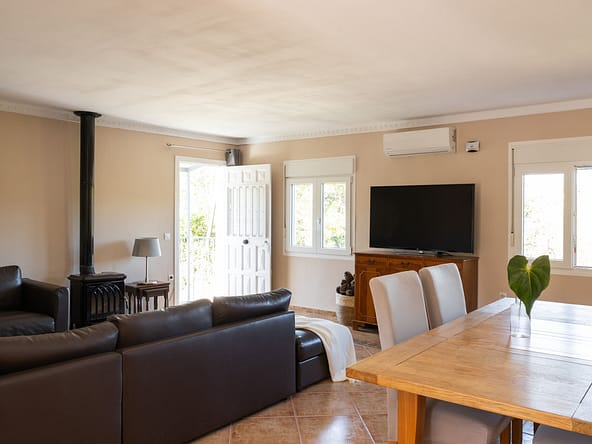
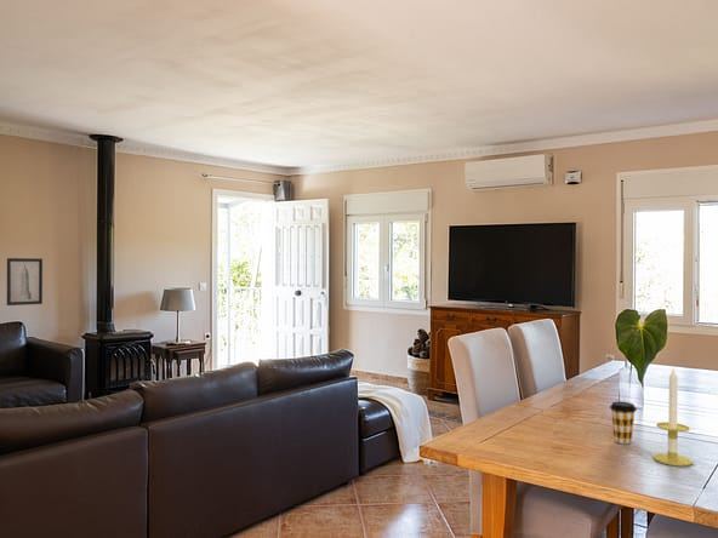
+ candle (672, 413)
+ coffee cup (622, 422)
+ wall art (24, 281)
